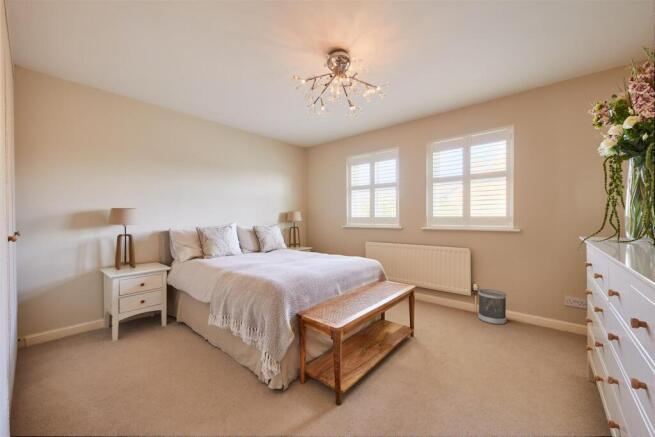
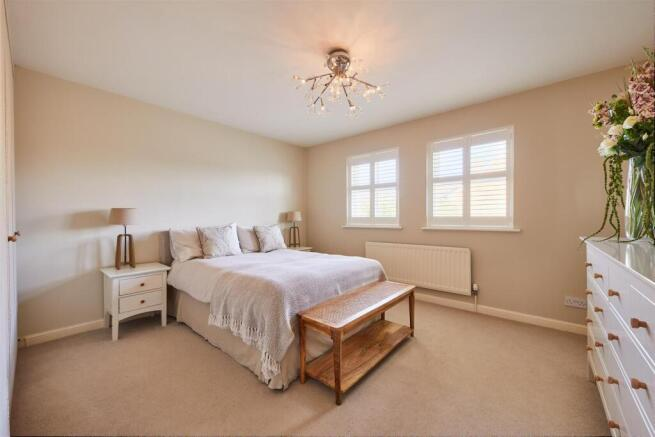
- wastebasket (492, 306)
